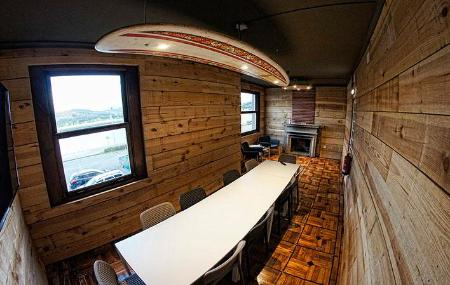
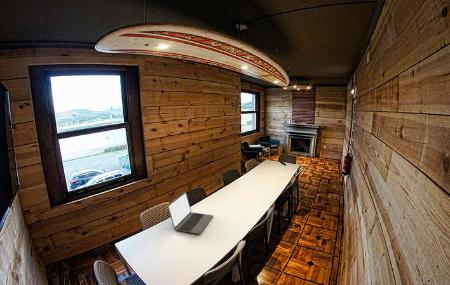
+ laptop (190, 210)
